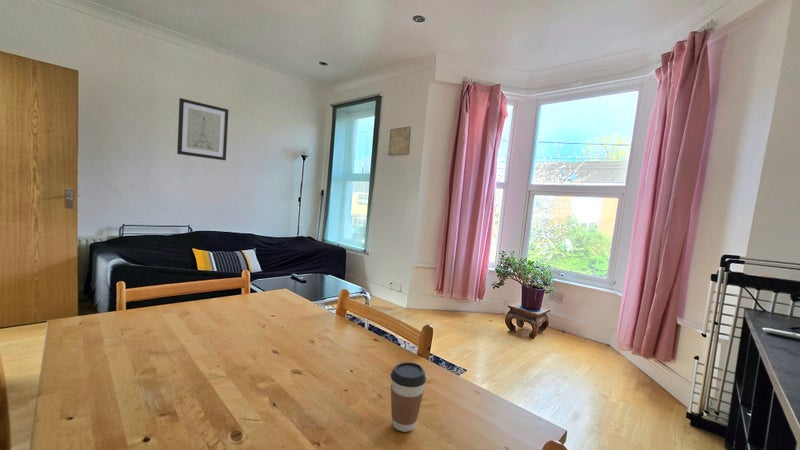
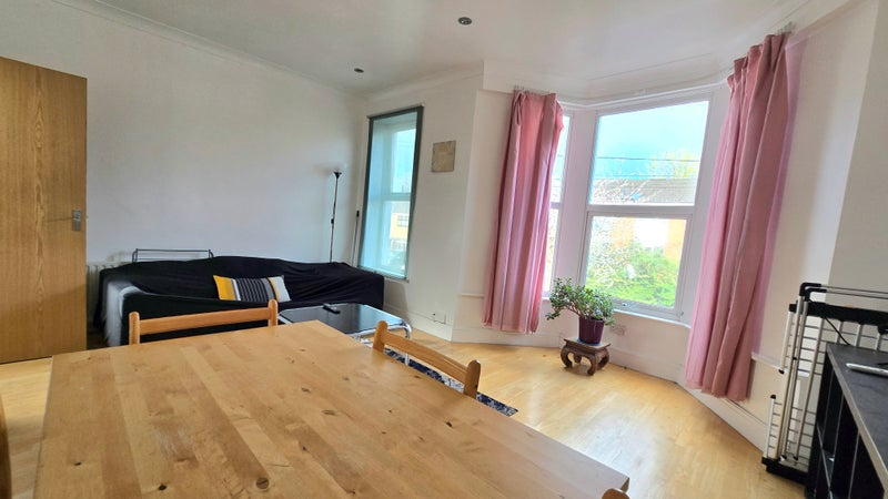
- coffee cup (406, 397)
- wall art (203, 131)
